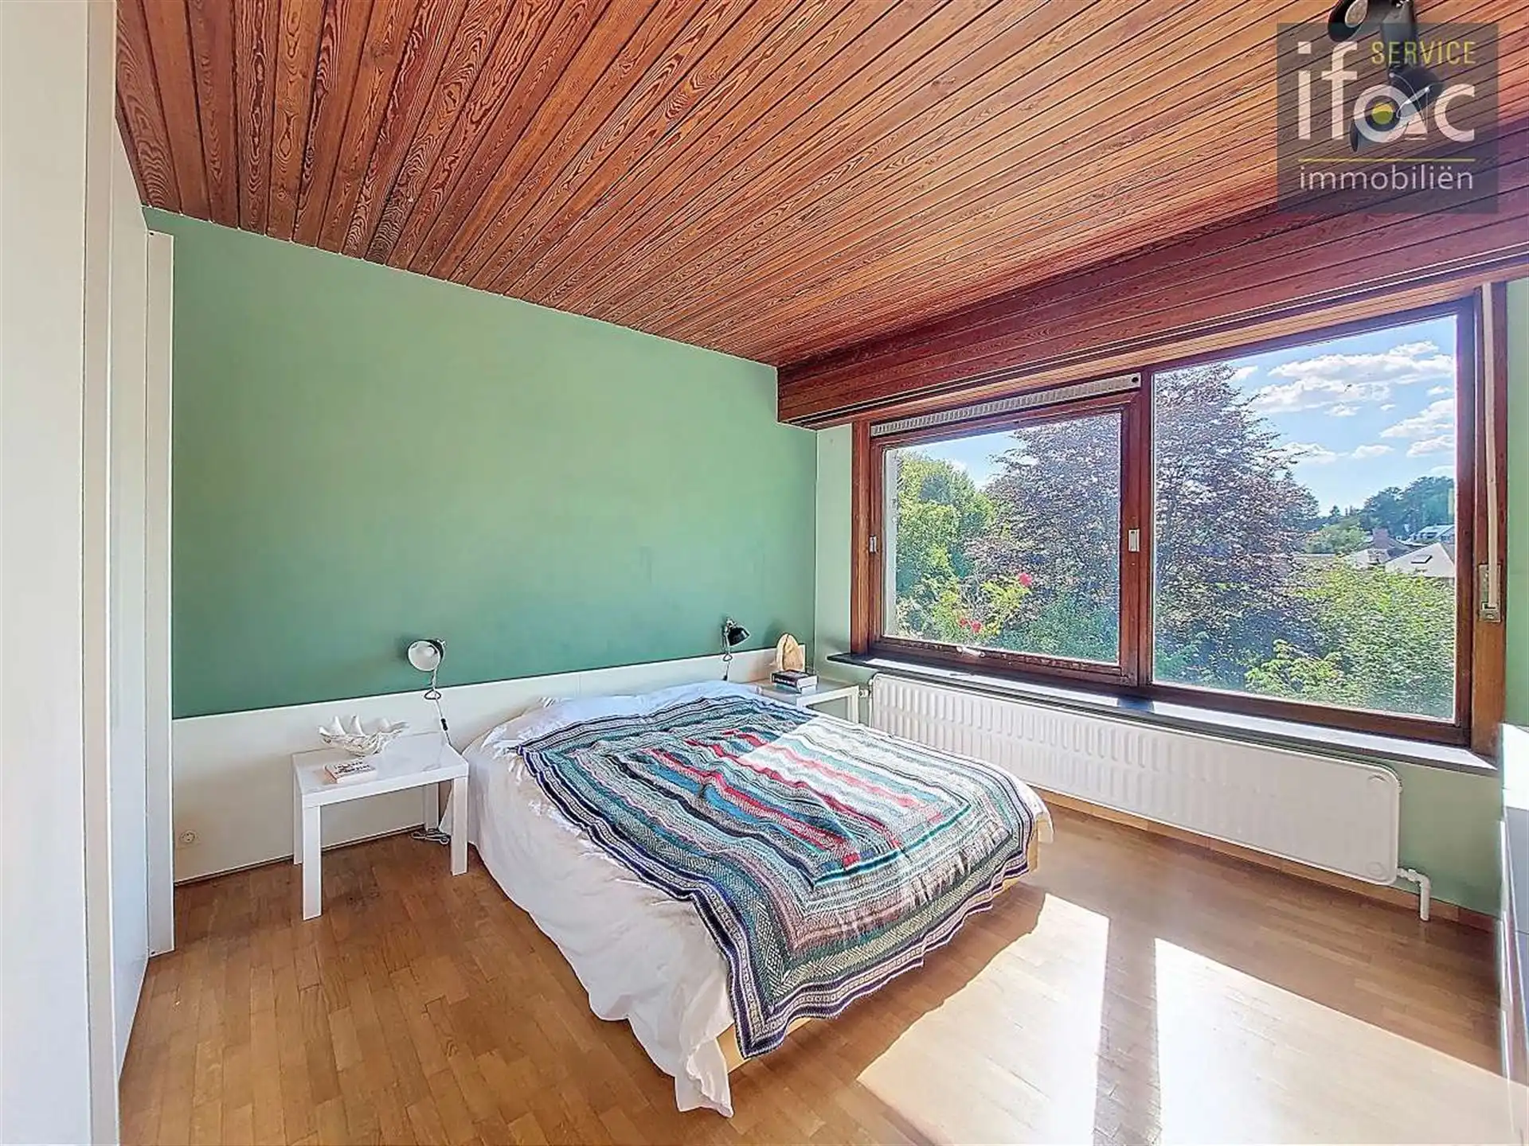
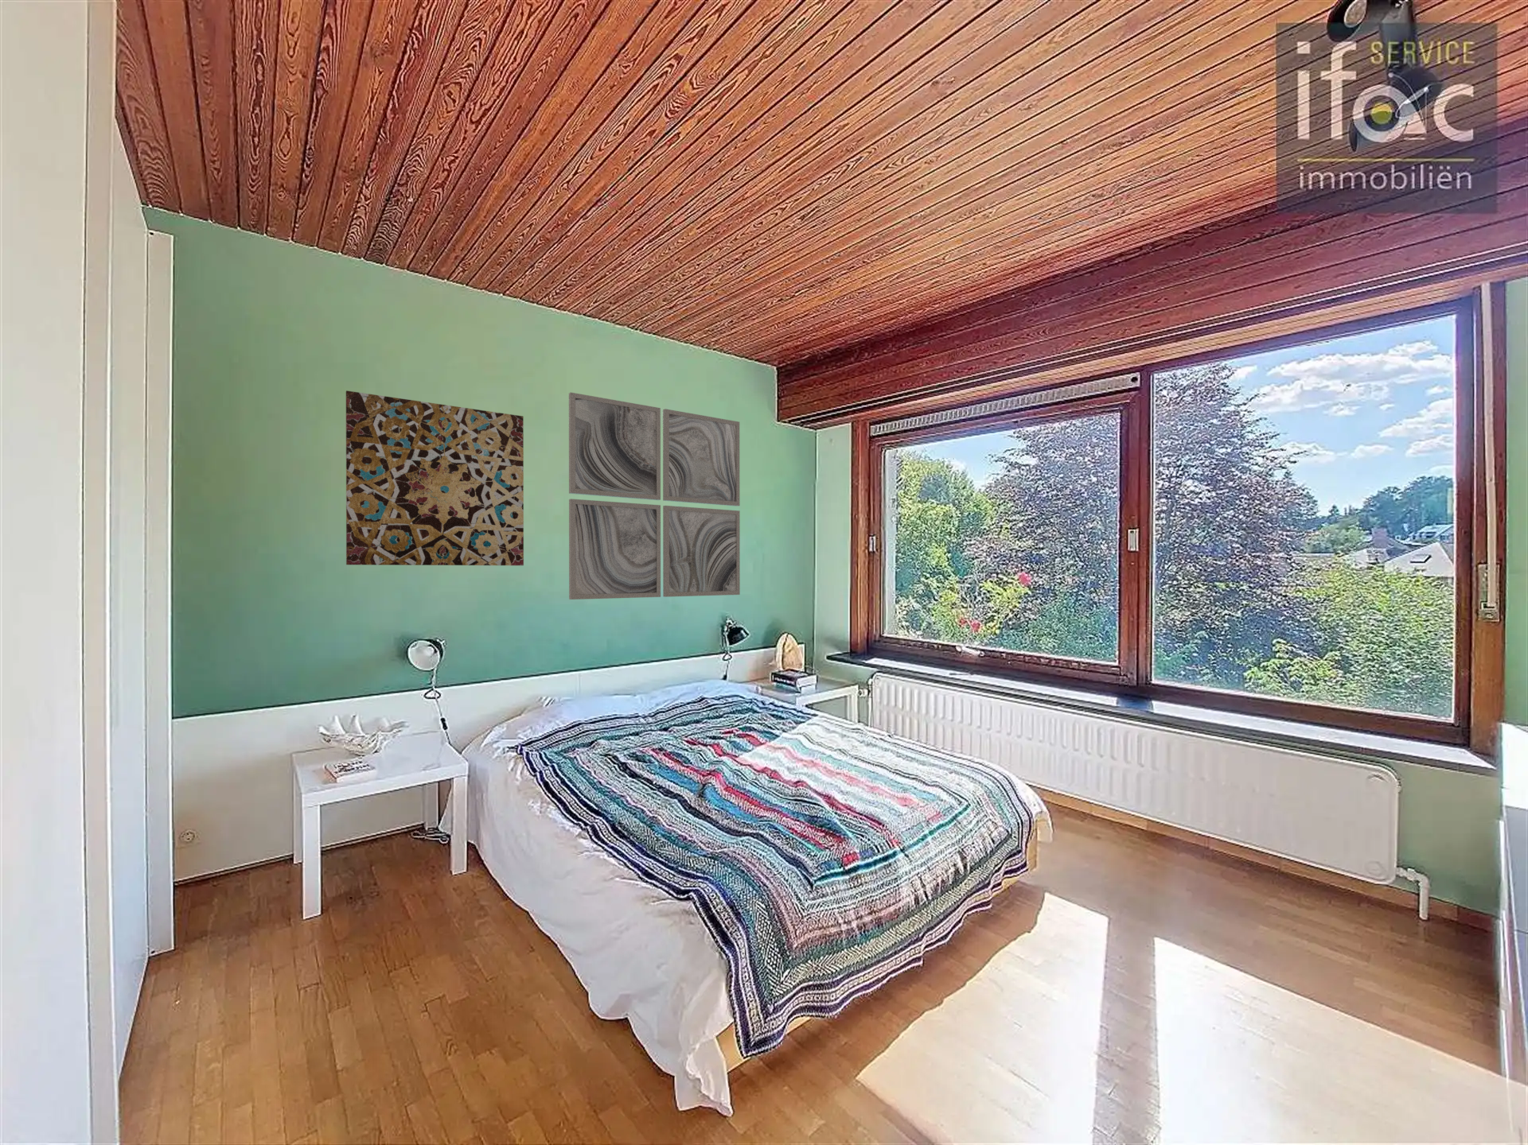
+ wall art (663, 500)
+ wall art (440, 485)
